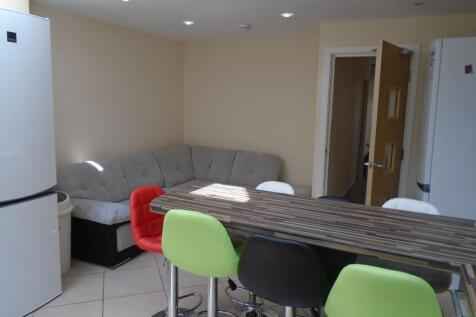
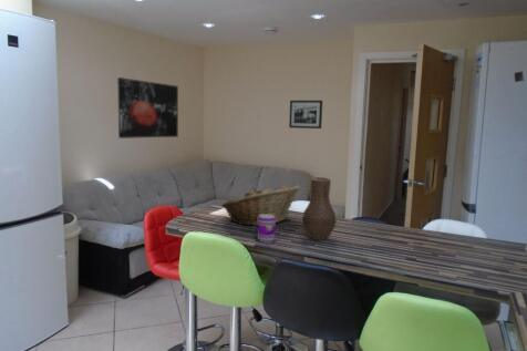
+ vase (319, 208)
+ fruit basket (261, 202)
+ beverage can (266, 228)
+ wall art (151, 110)
+ picture frame (306, 114)
